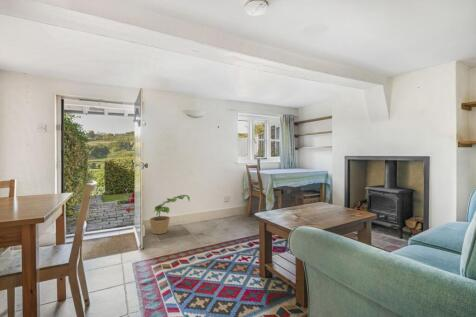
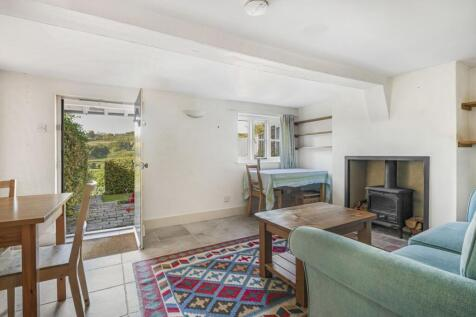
- potted plant (168, 211)
